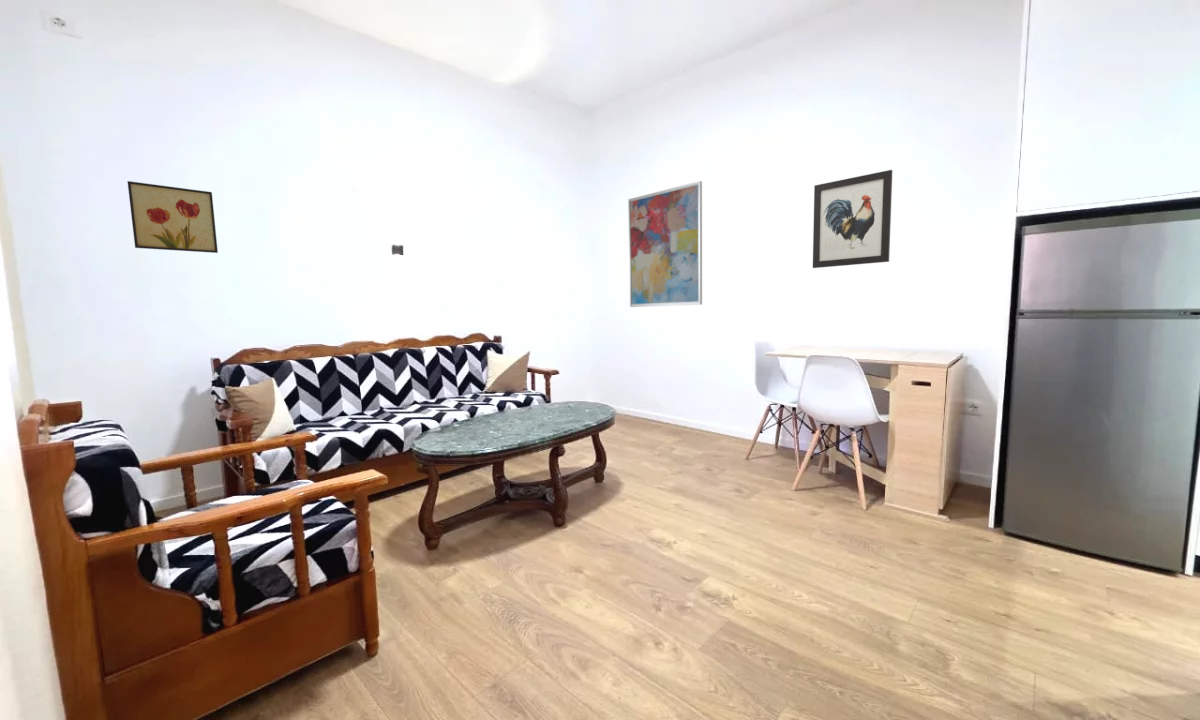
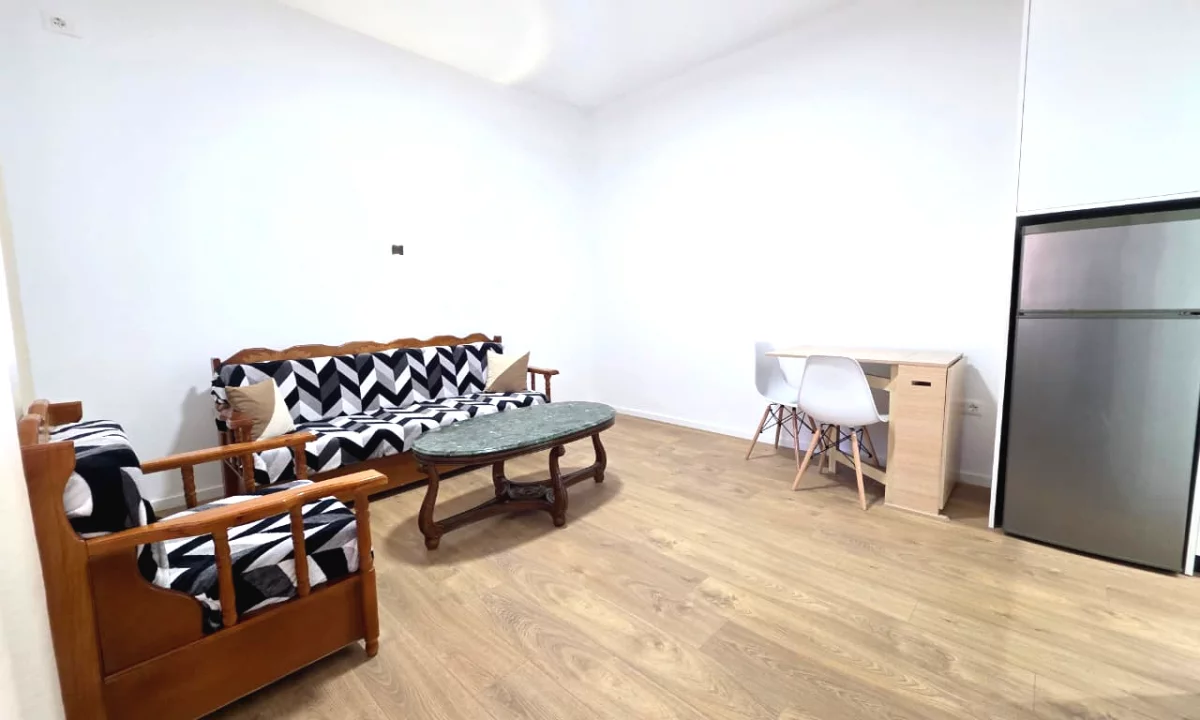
- wall art (174, 219)
- wall art (850, 222)
- wall art (663, 249)
